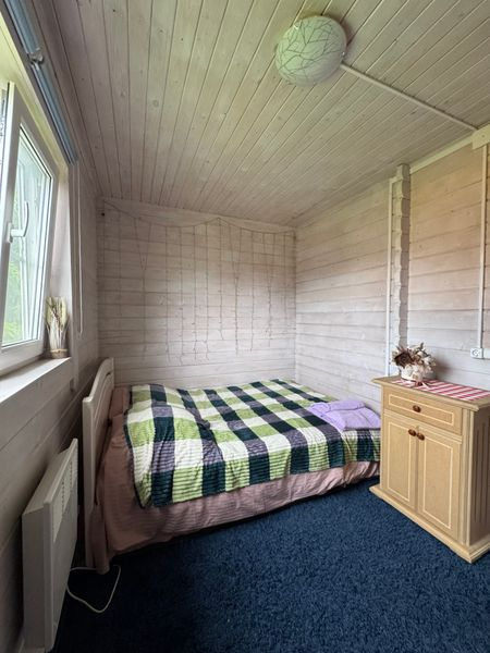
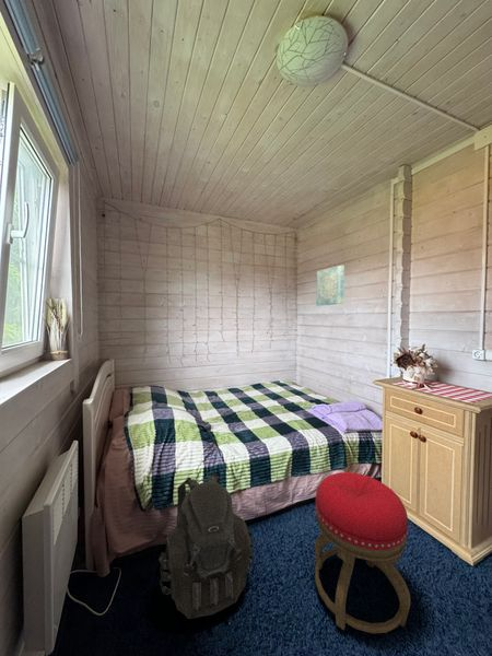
+ backpack (206, 532)
+ stool (358, 540)
+ wall art (329, 286)
